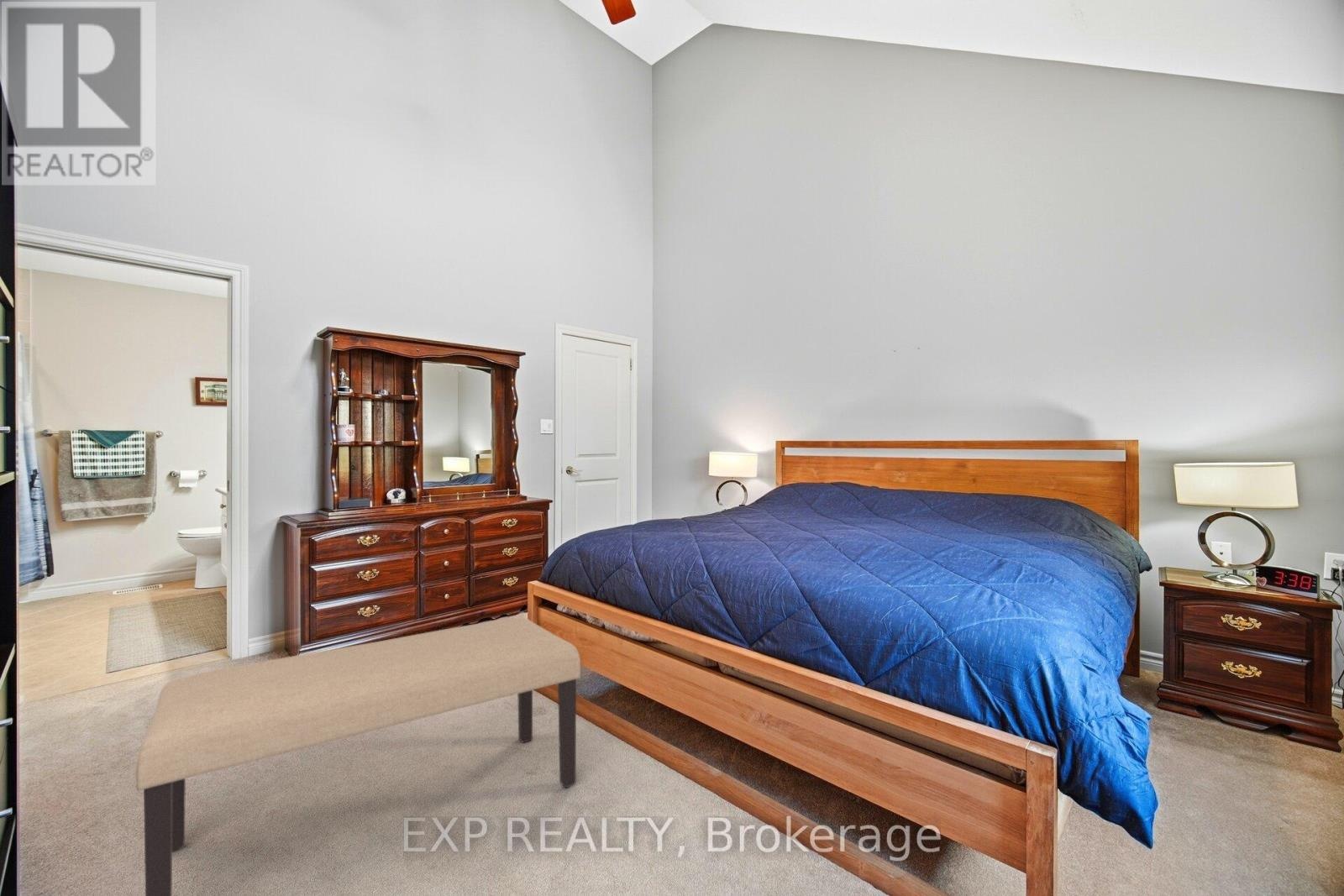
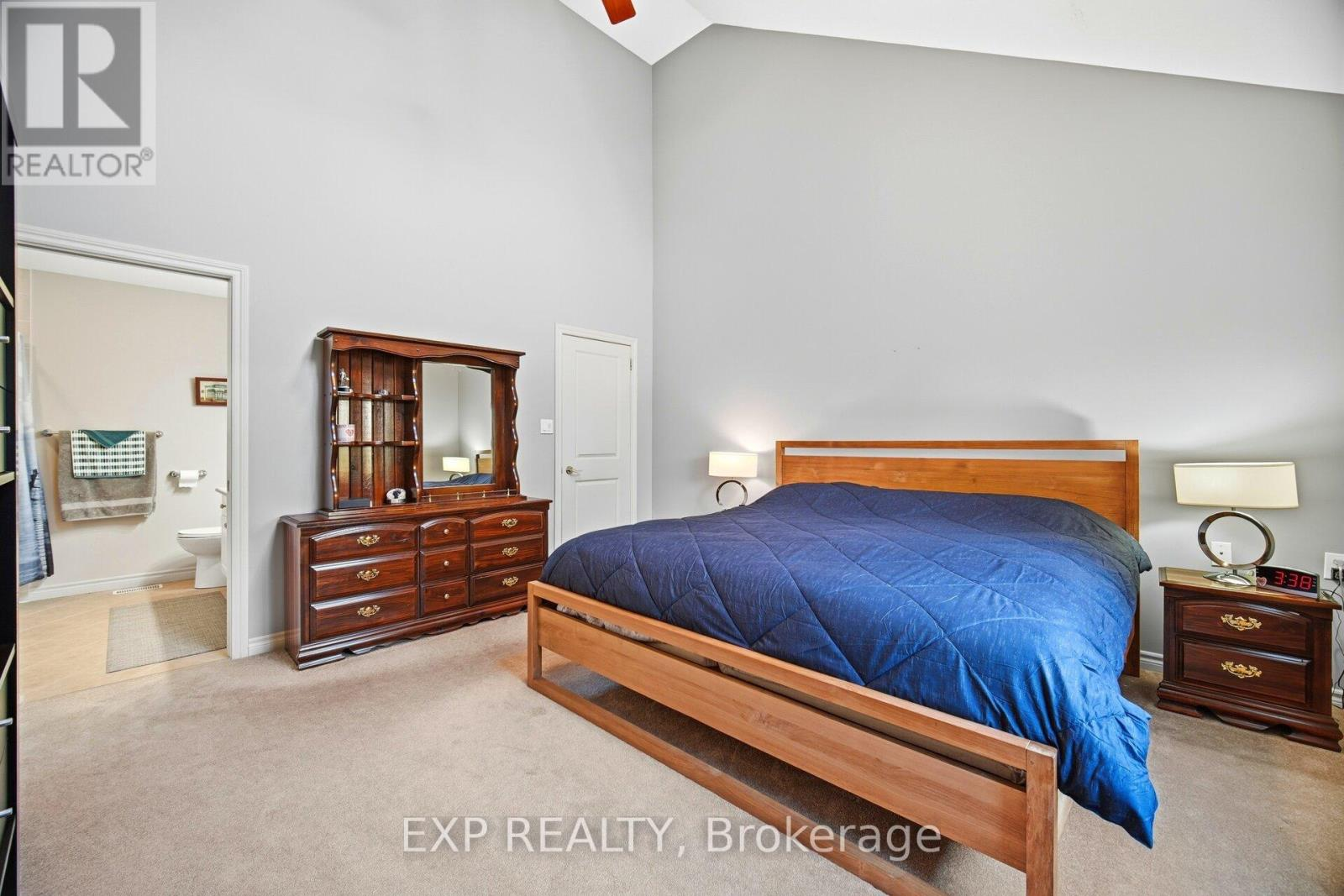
- bench (384, 727)
